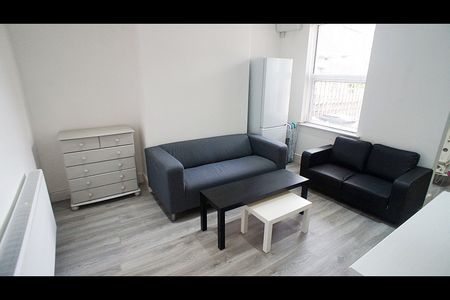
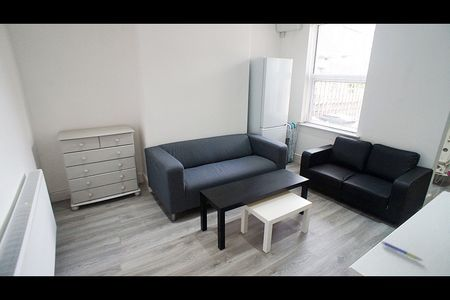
+ pen (401, 250)
